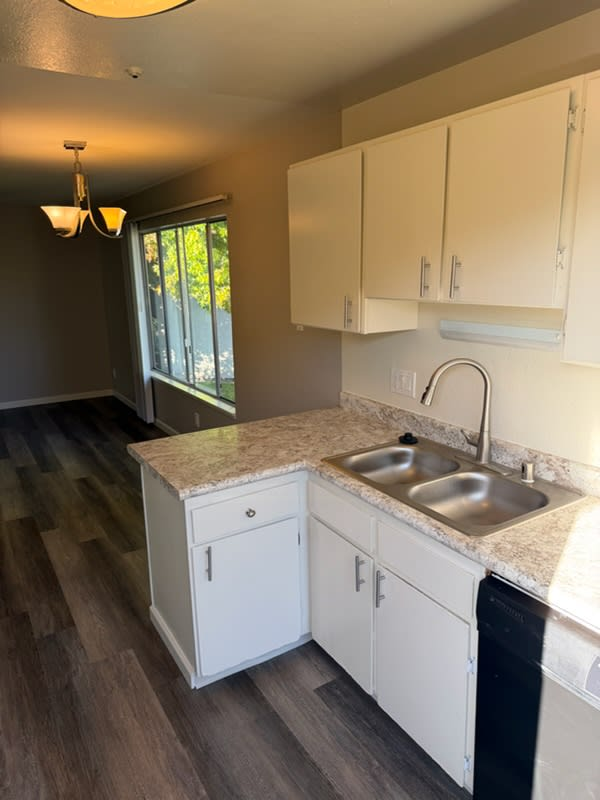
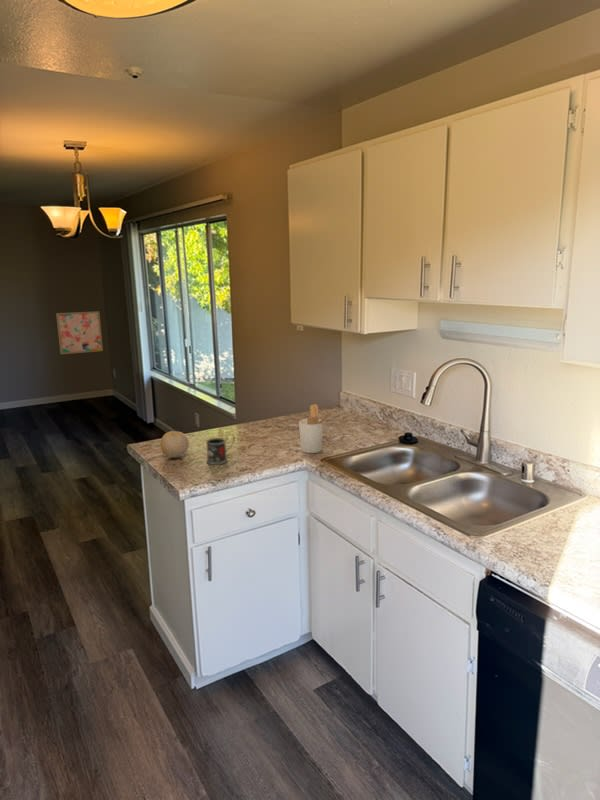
+ utensil holder (317, 429)
+ mug (220, 448)
+ fruit (174, 444)
+ wall art (80, 332)
